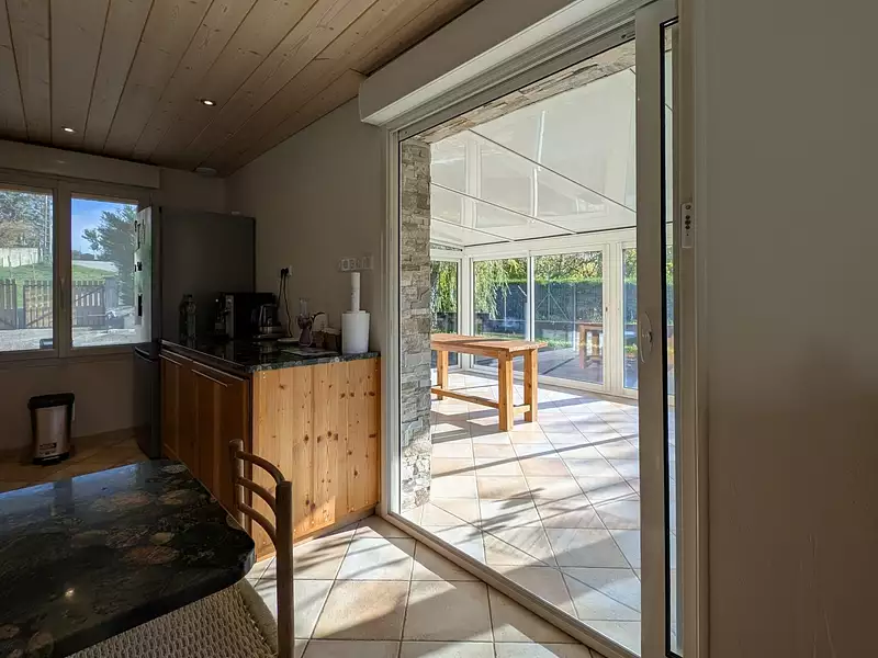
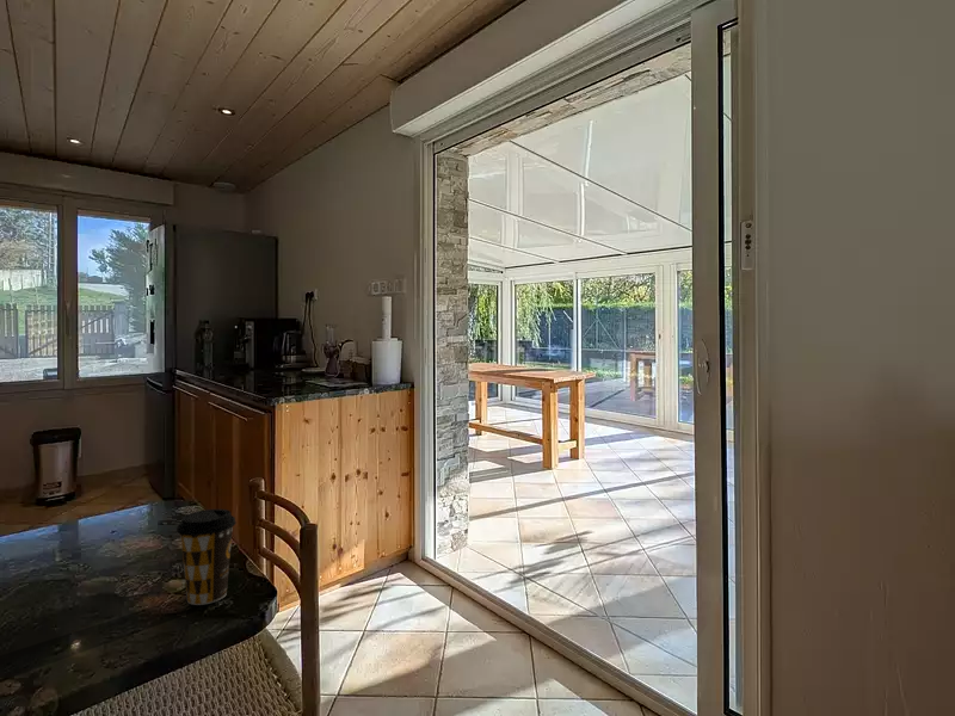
+ coffee cup (207, 555)
